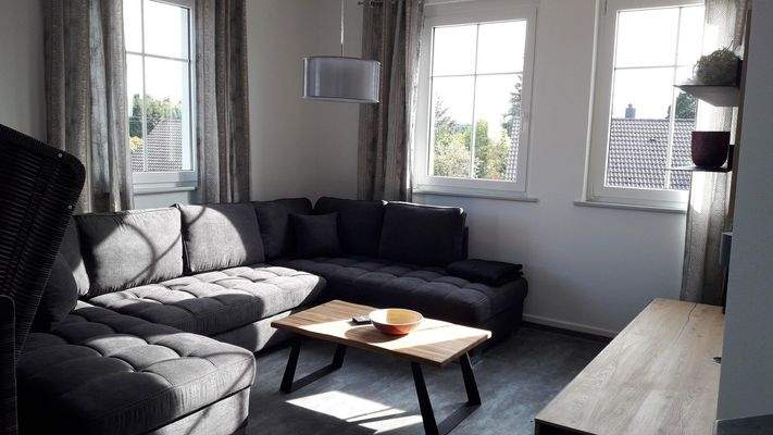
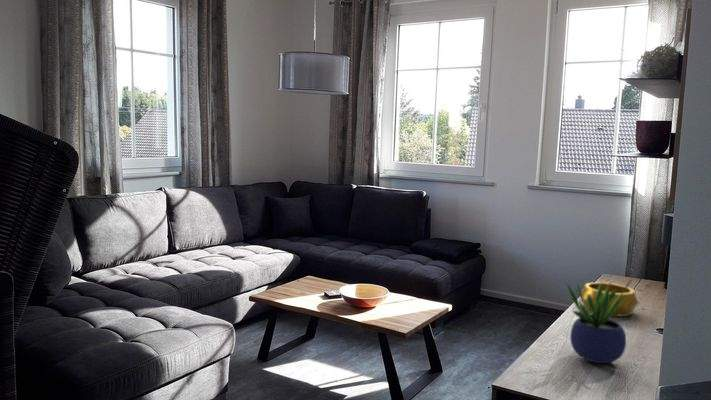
+ decorative bowl (611, 301)
+ potted plant (593, 318)
